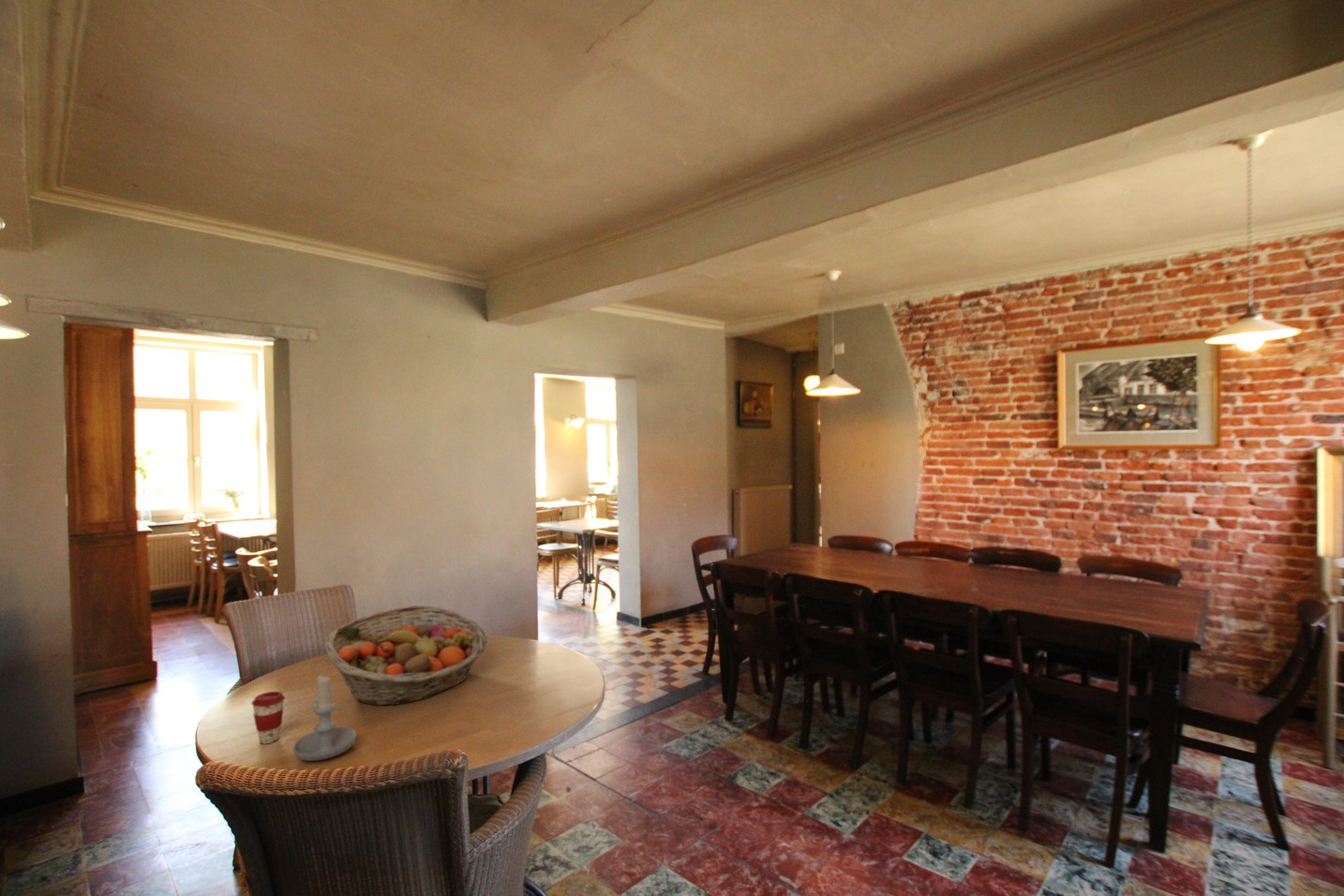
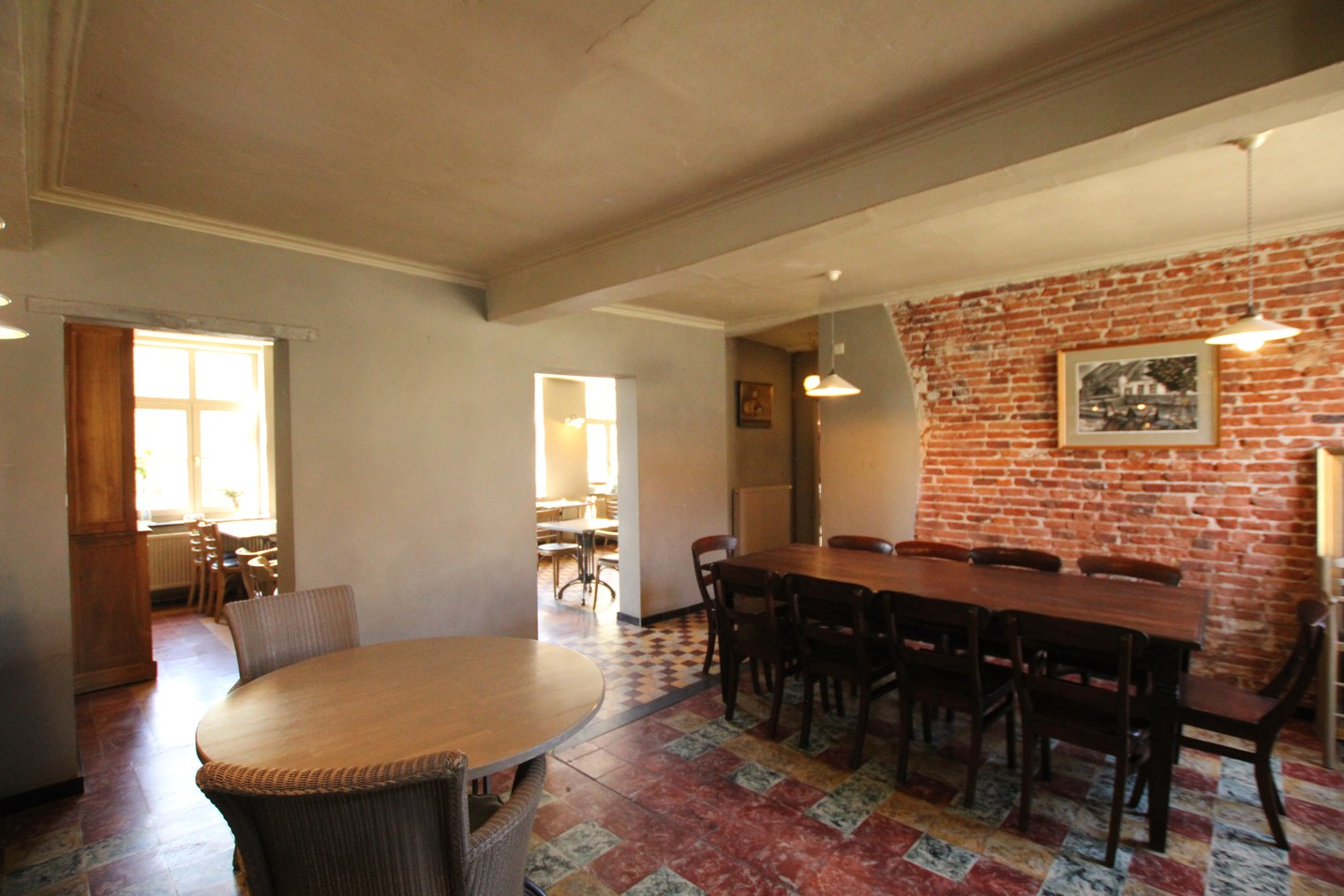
- candle (324, 712)
- fruit basket (410, 651)
- coffee cup (268, 717)
